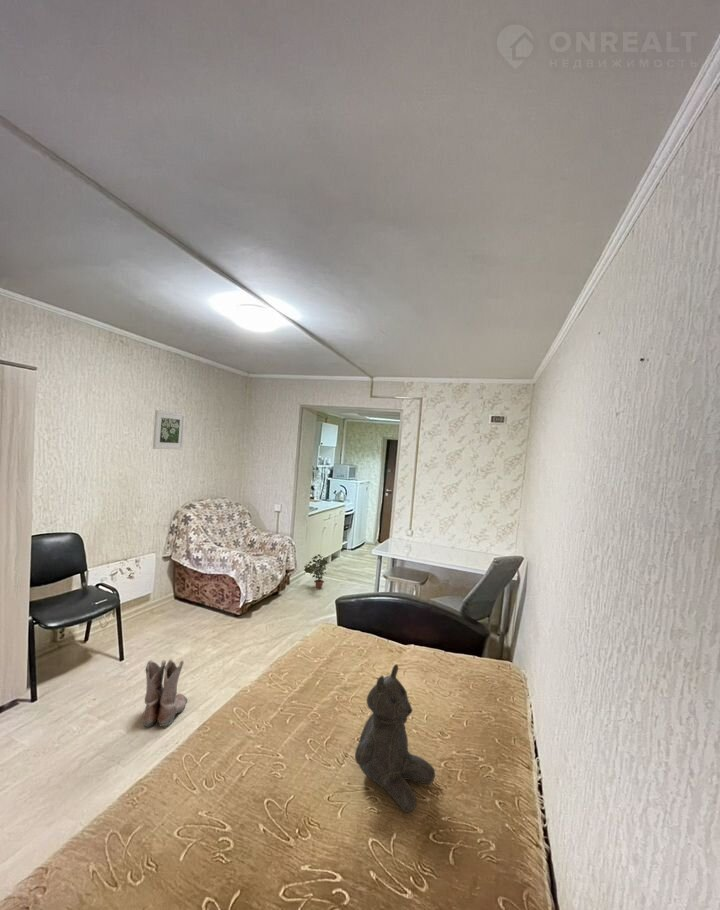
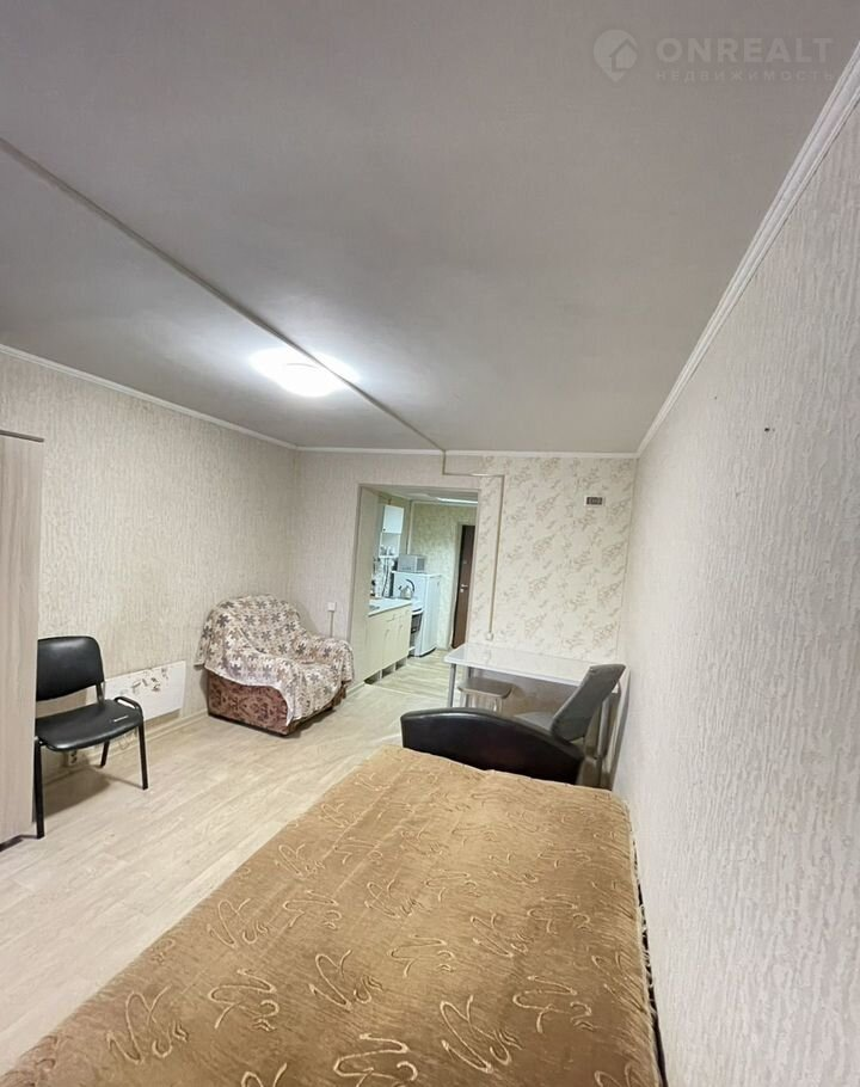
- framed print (169, 430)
- potted plant (319, 571)
- teddy bear (397, 728)
- boots (166, 683)
